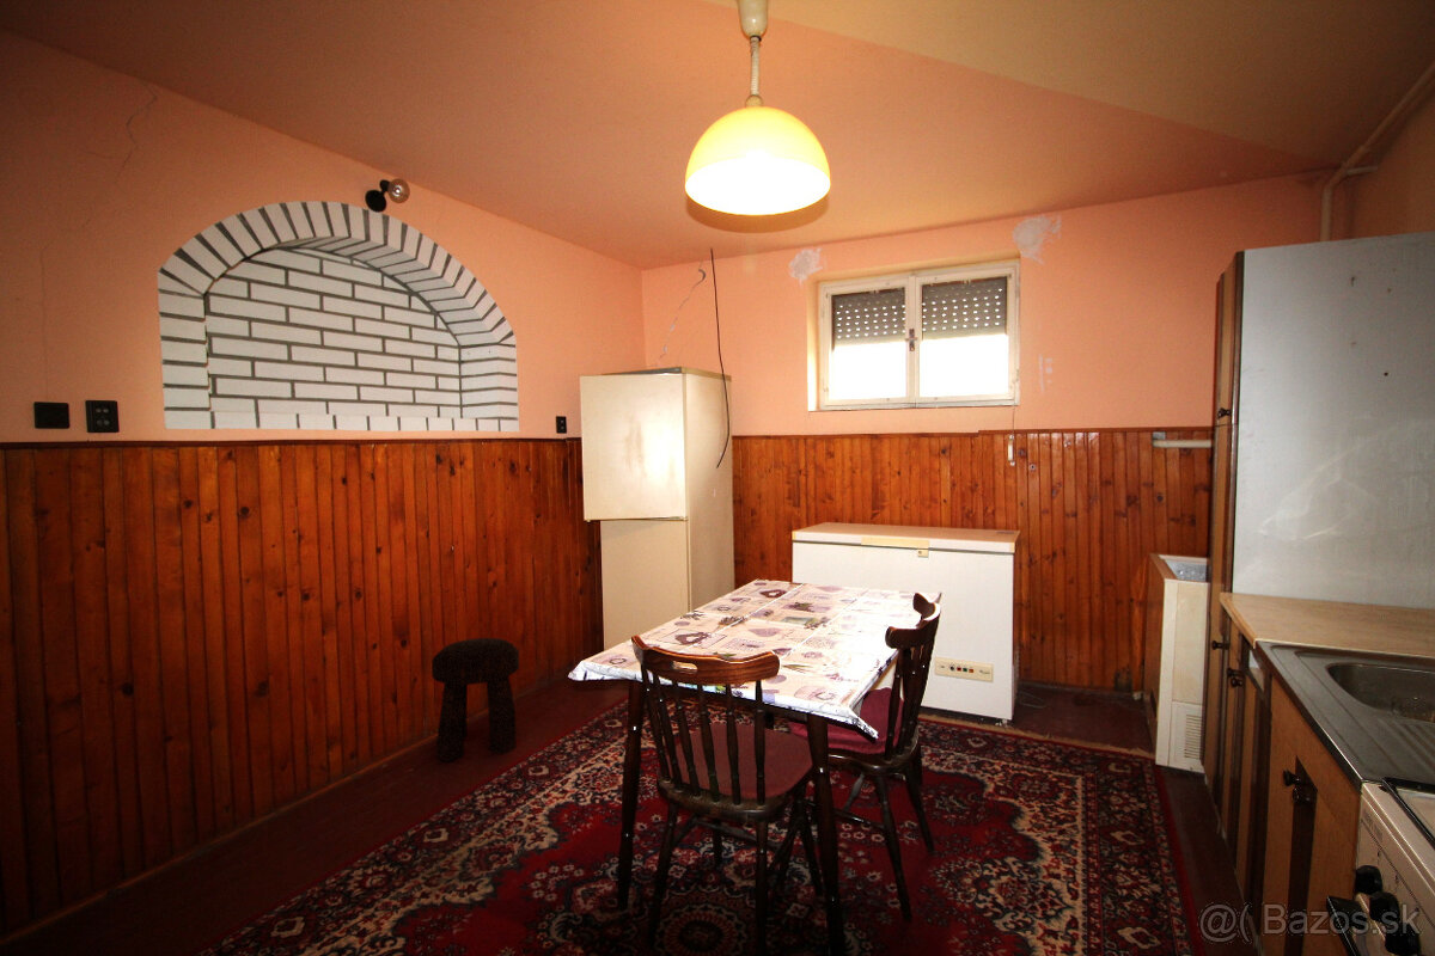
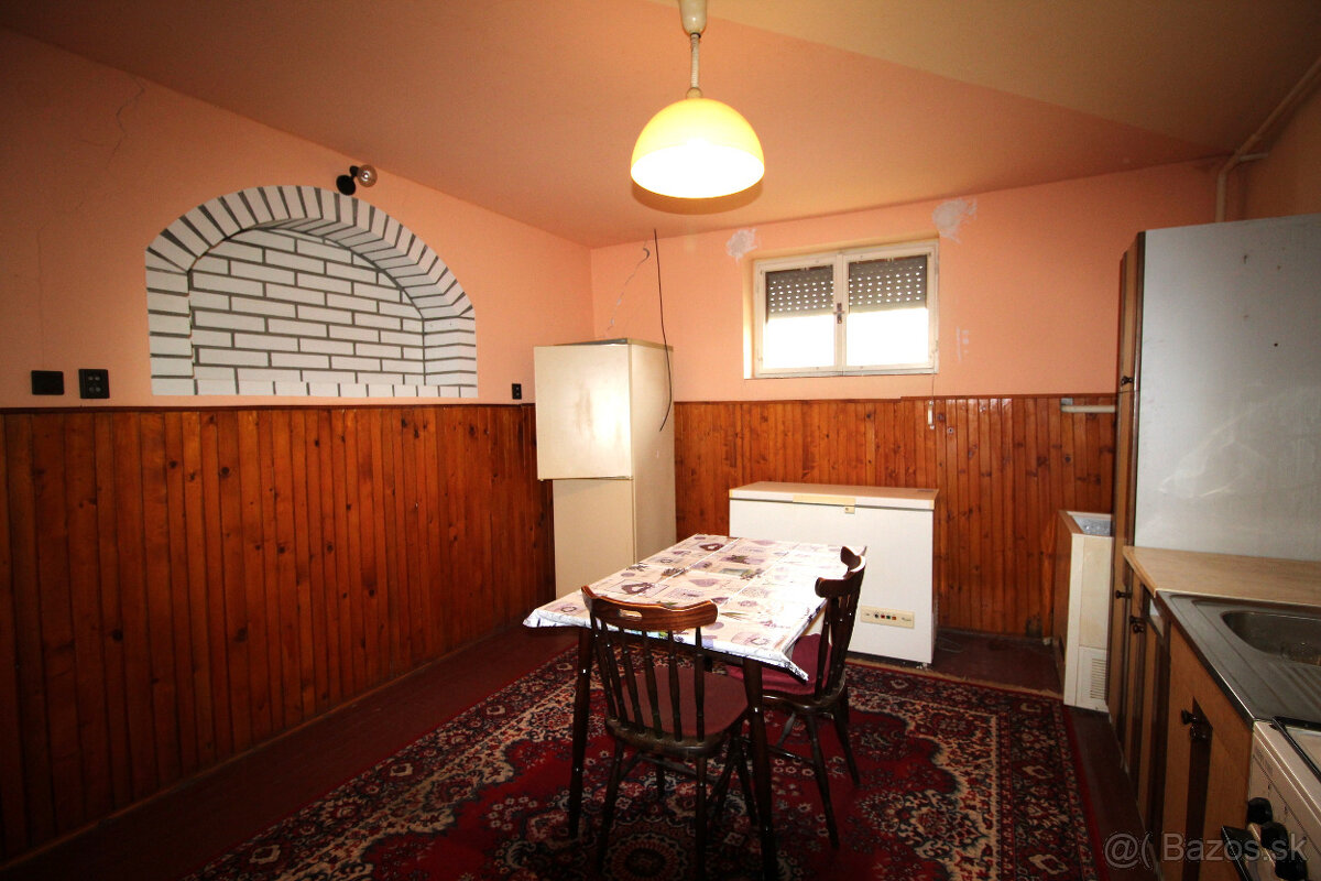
- stool (487, 693)
